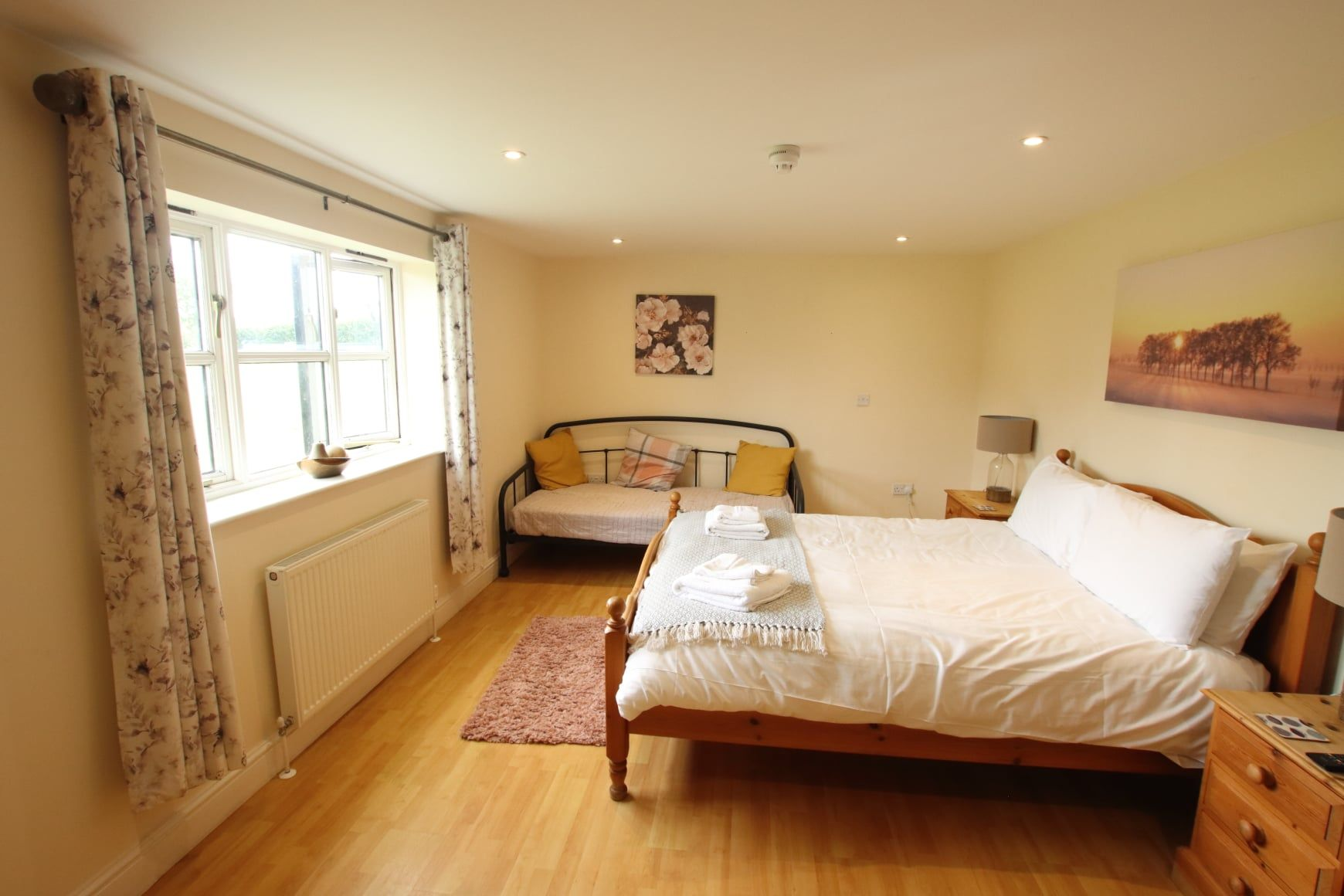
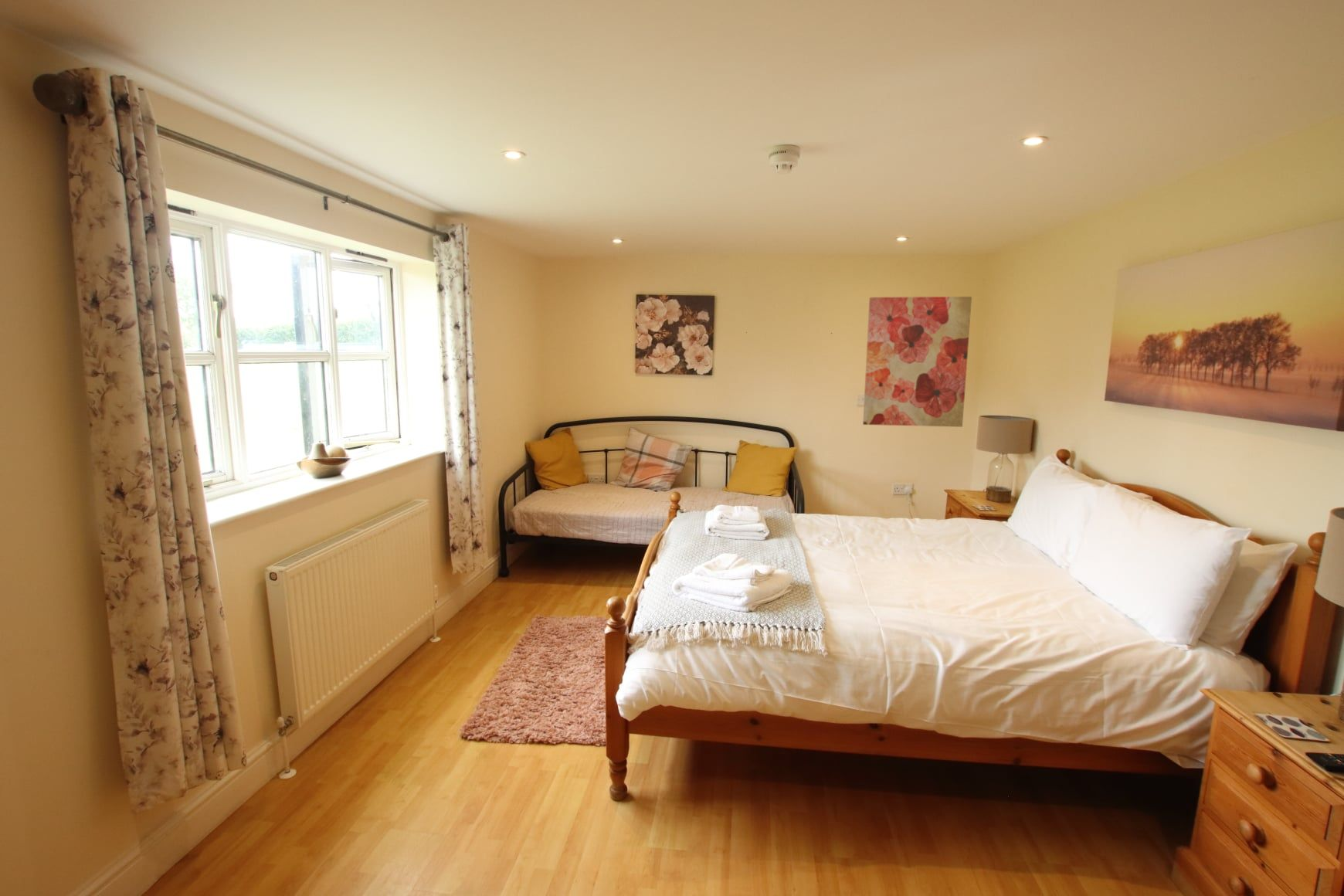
+ wall art (915, 362)
